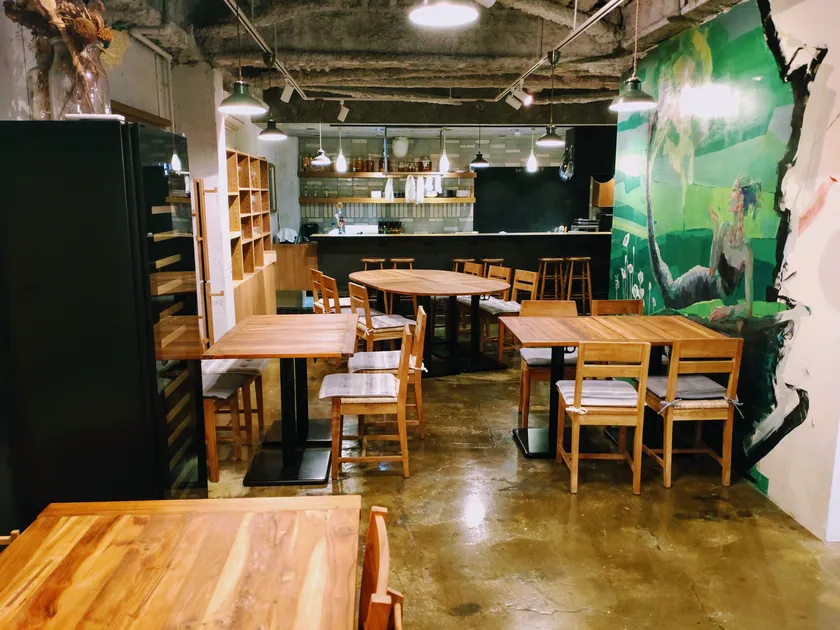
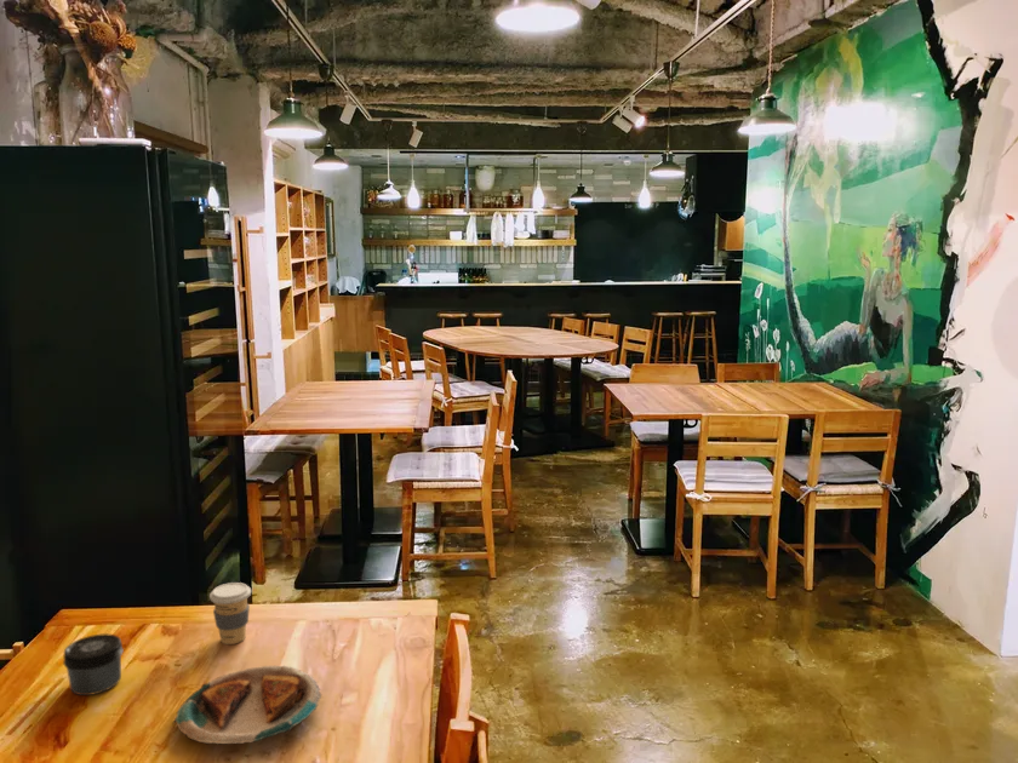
+ plate (247, 704)
+ jar (95, 664)
+ coffee cup (231, 614)
